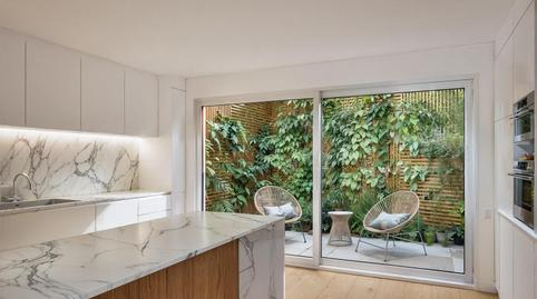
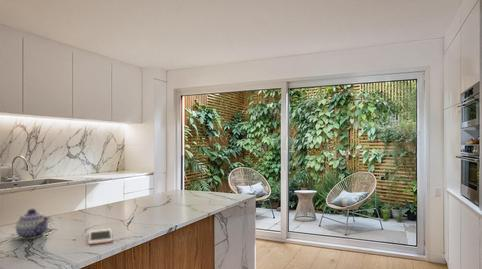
+ cell phone (100, 236)
+ teapot (32, 222)
